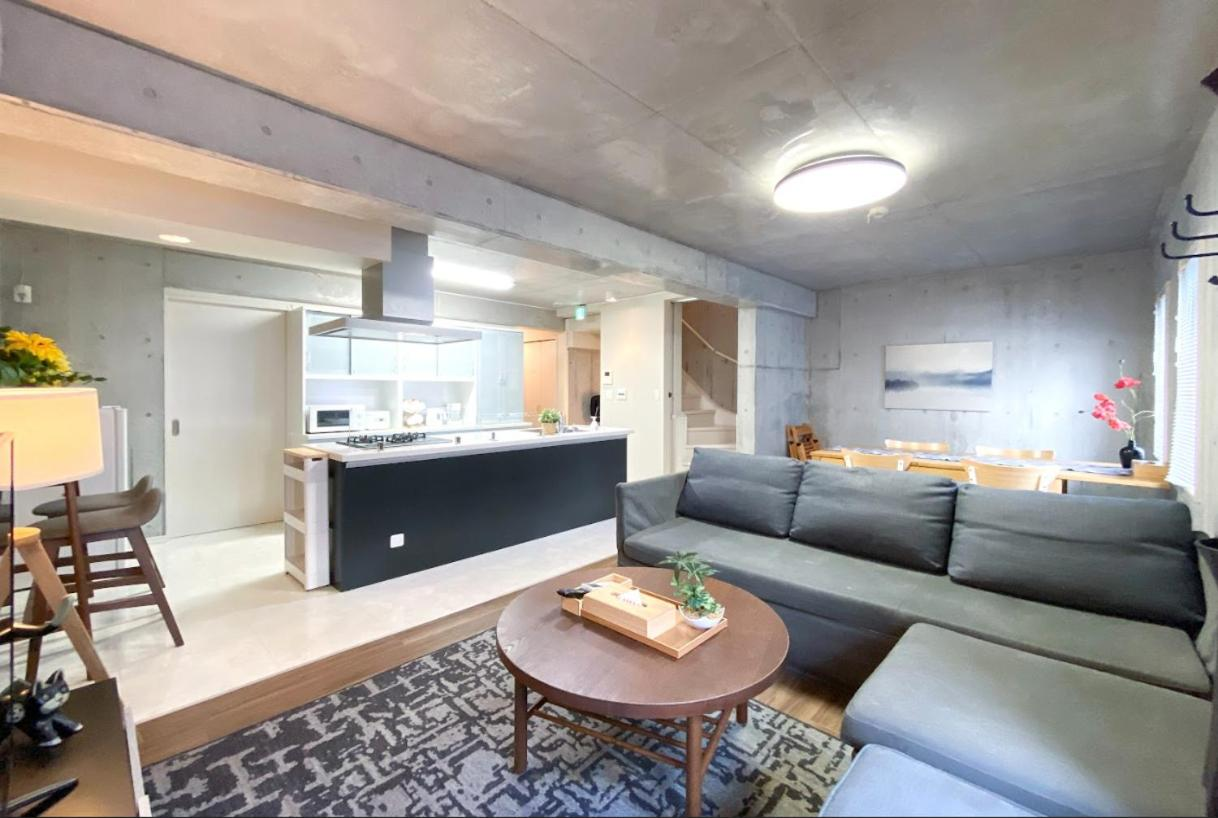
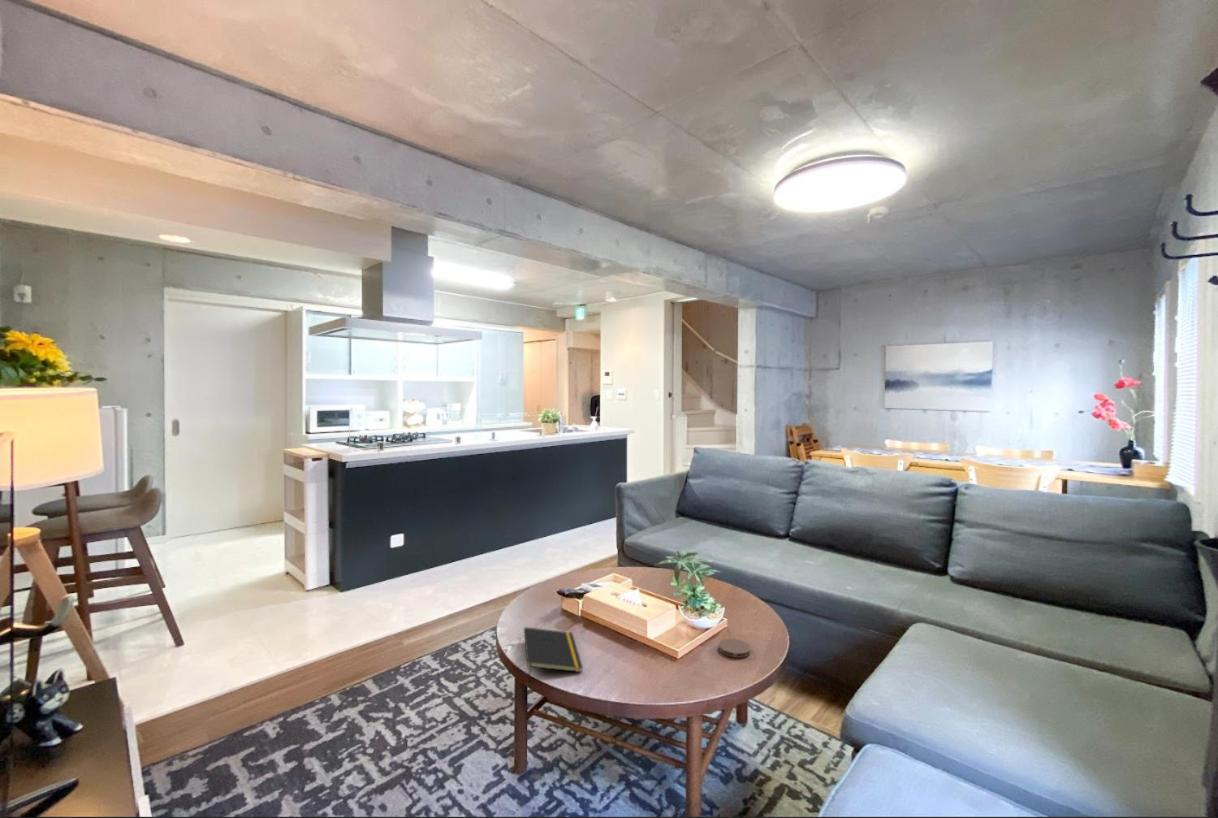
+ coaster (734, 647)
+ notepad (551, 648)
